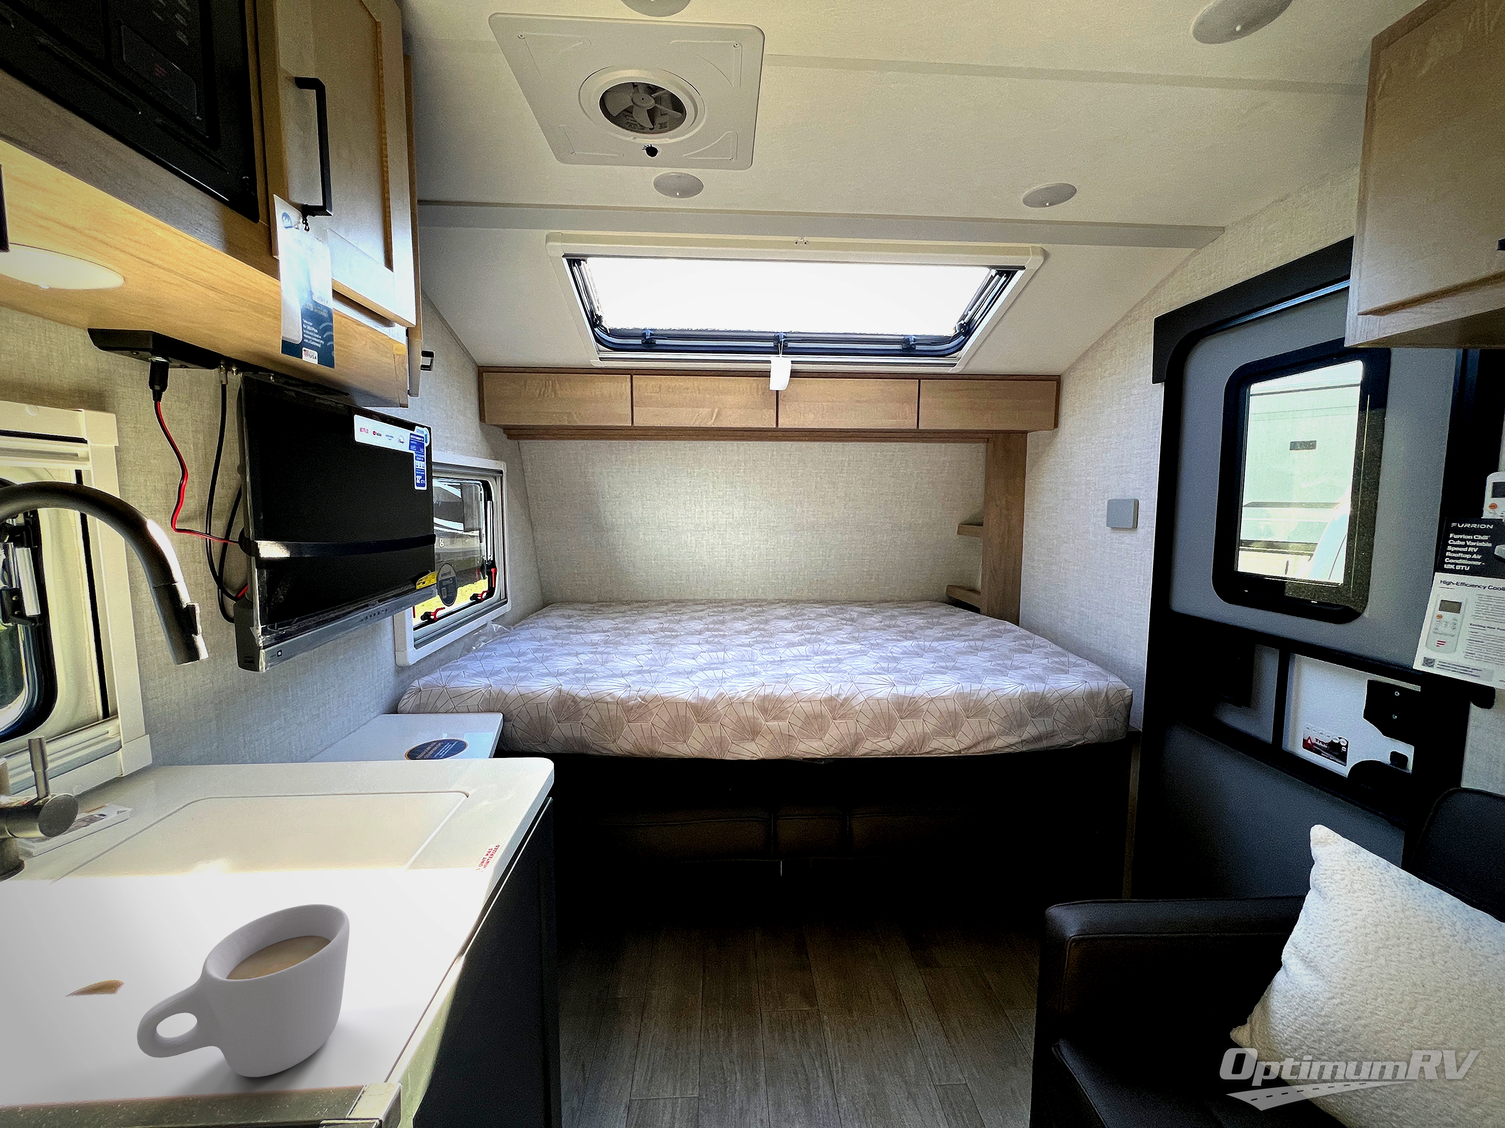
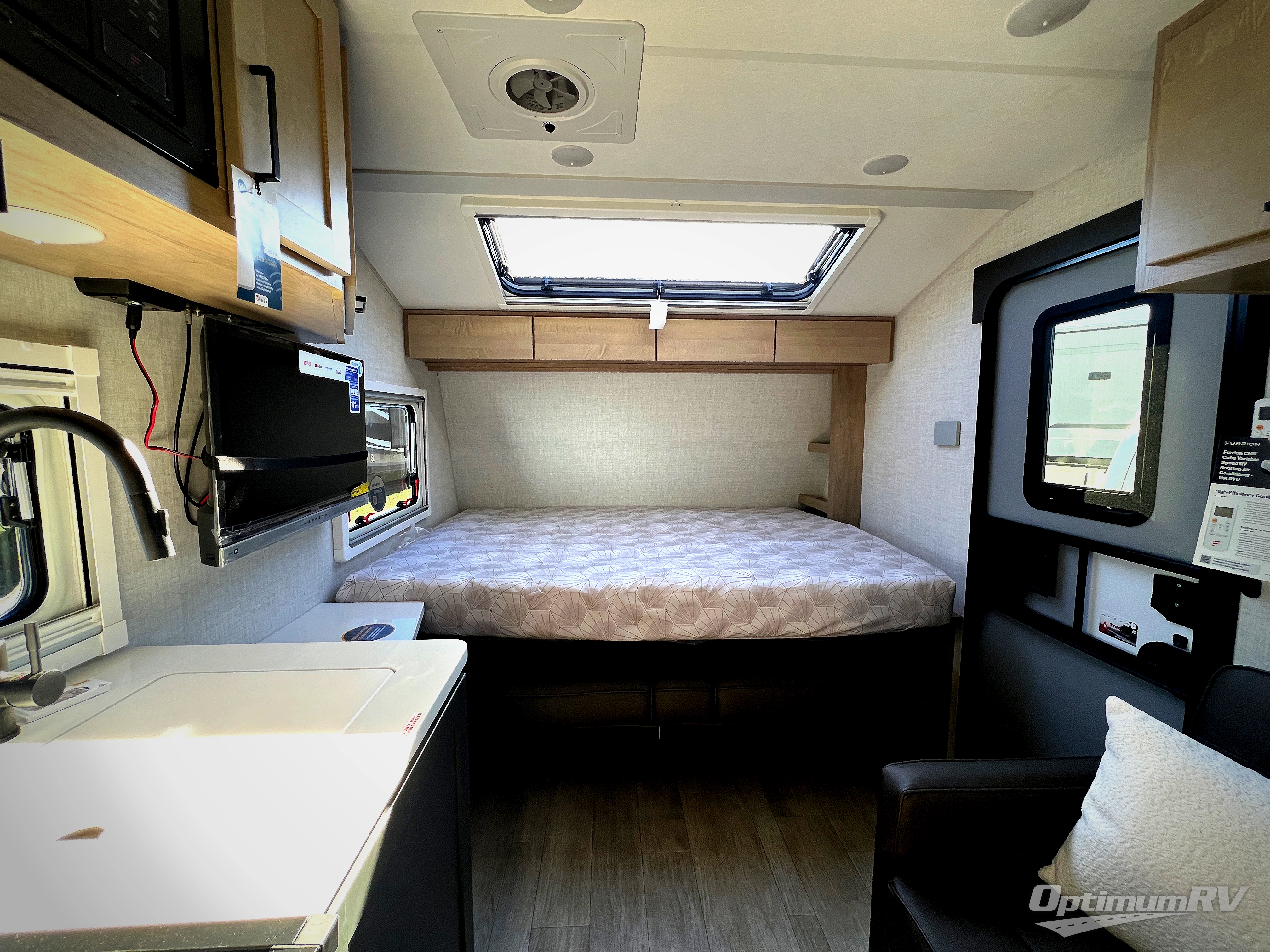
- coffee cup (254, 1004)
